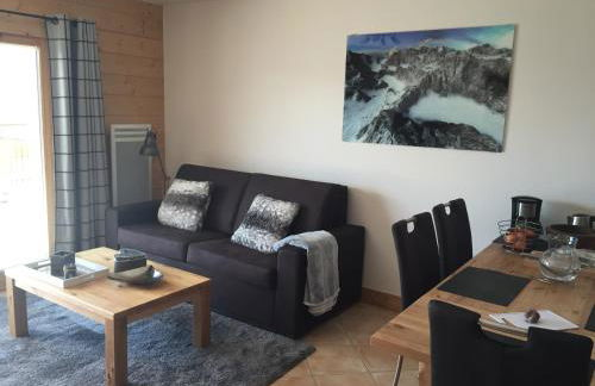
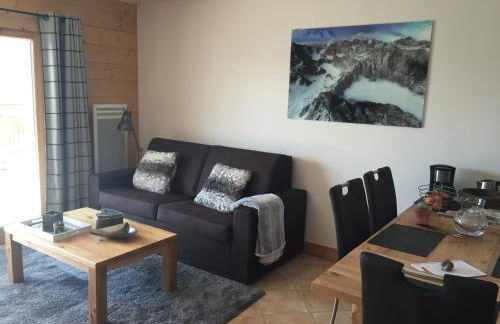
+ potted succulent (422, 212)
